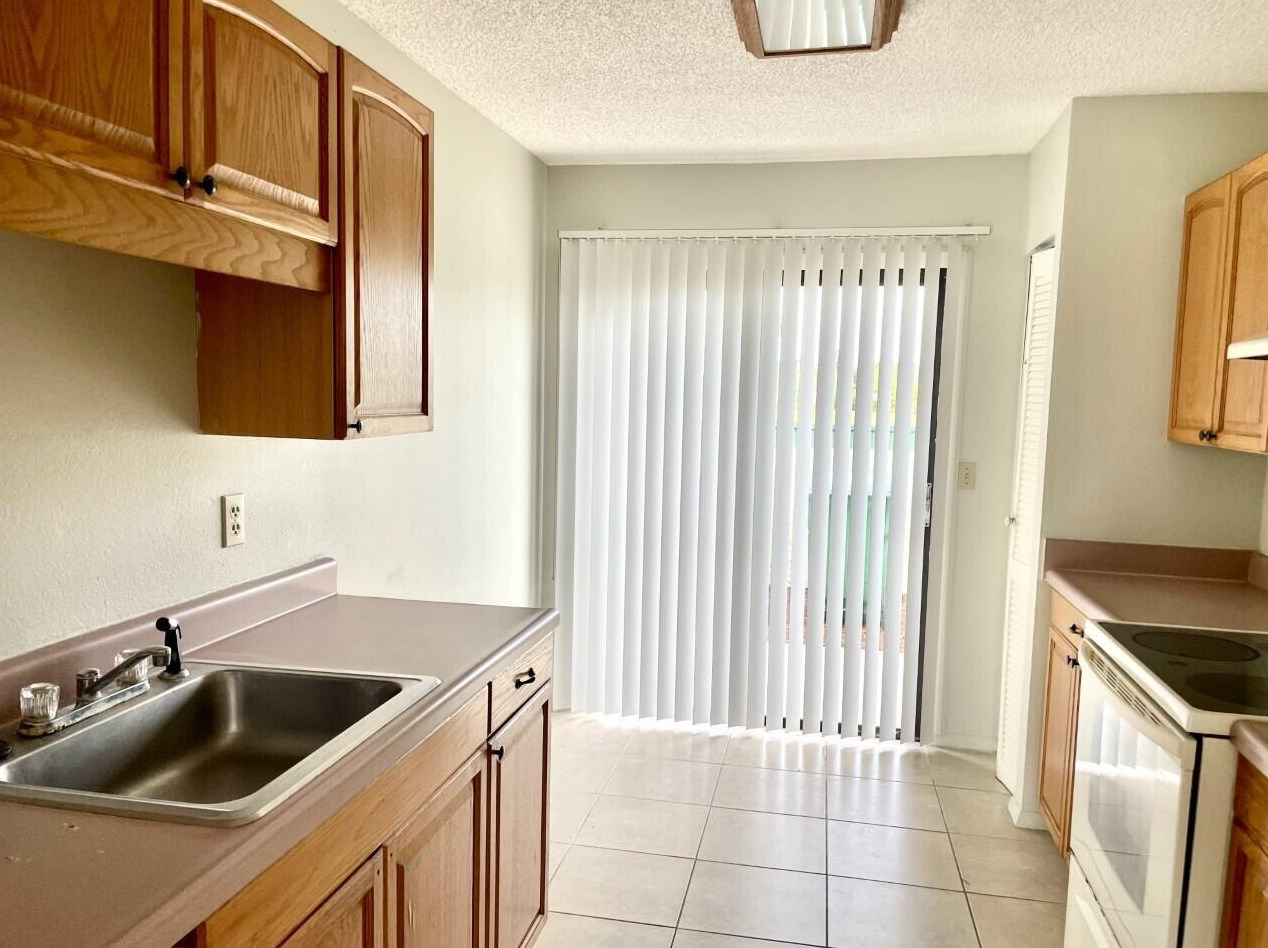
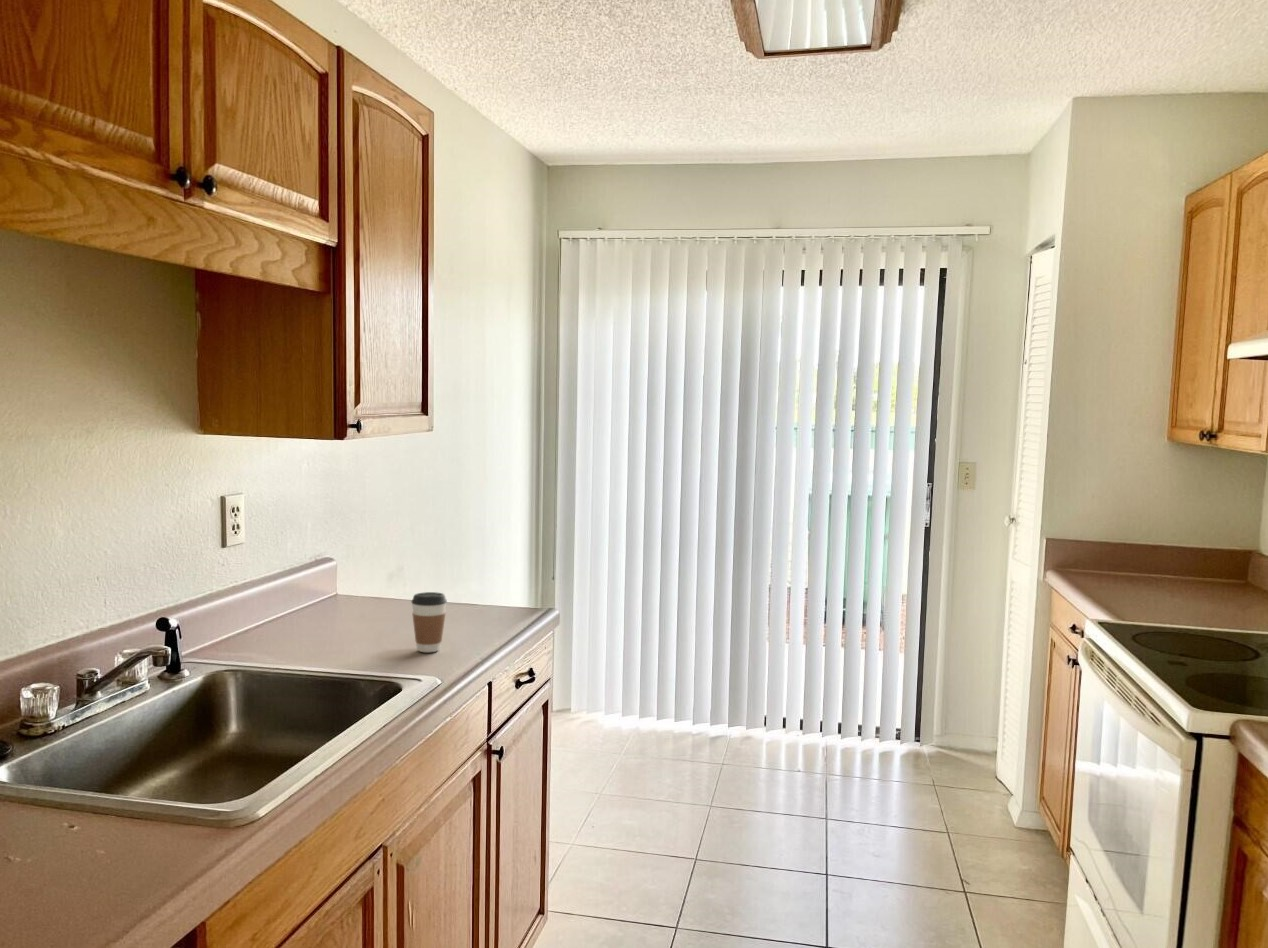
+ coffee cup (428, 621)
